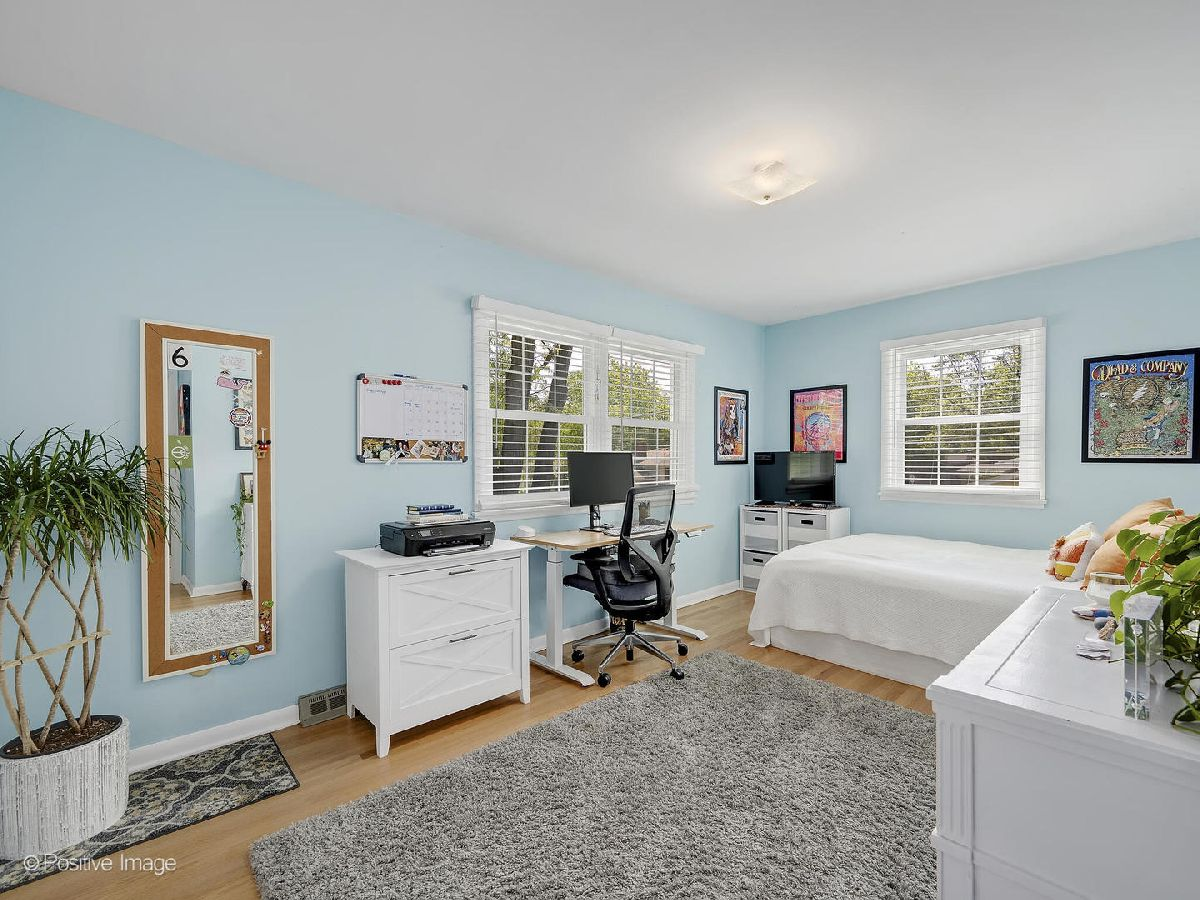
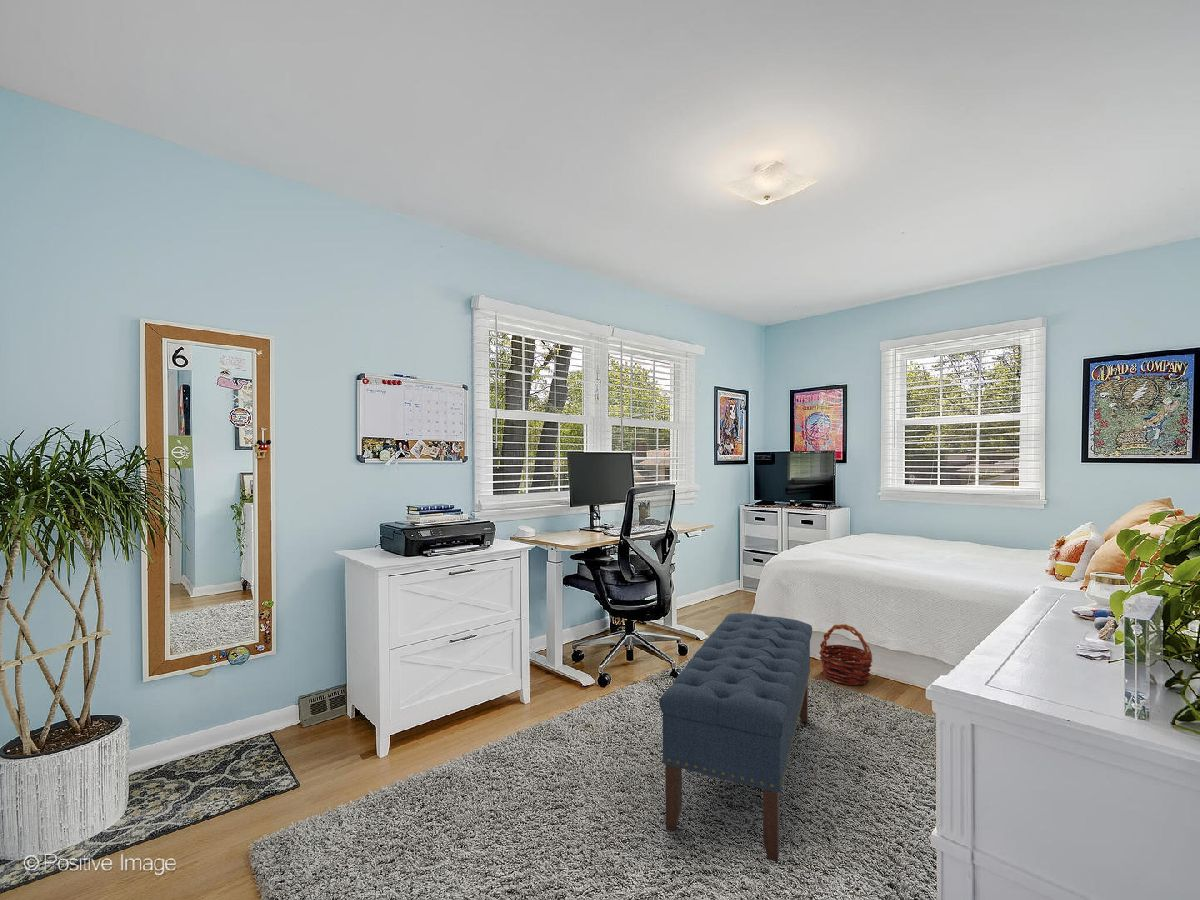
+ bench (748, 706)
+ basket (845, 650)
